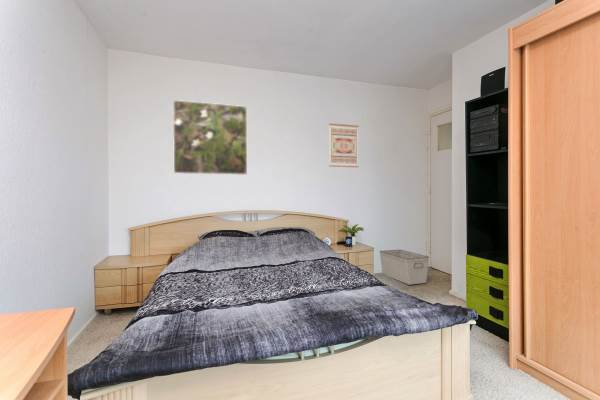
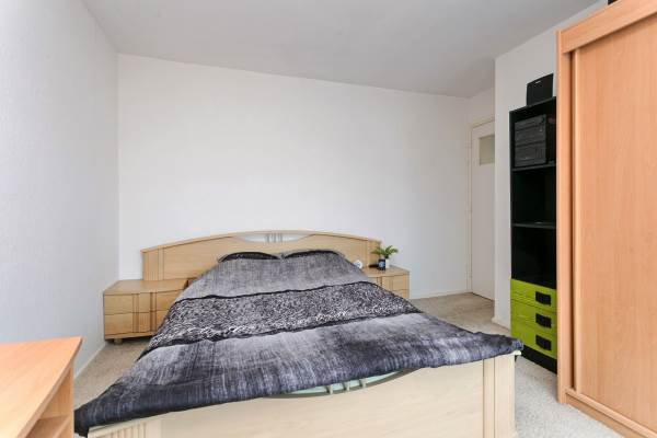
- storage bin (403, 265)
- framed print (211, 138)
- wall art (343, 145)
